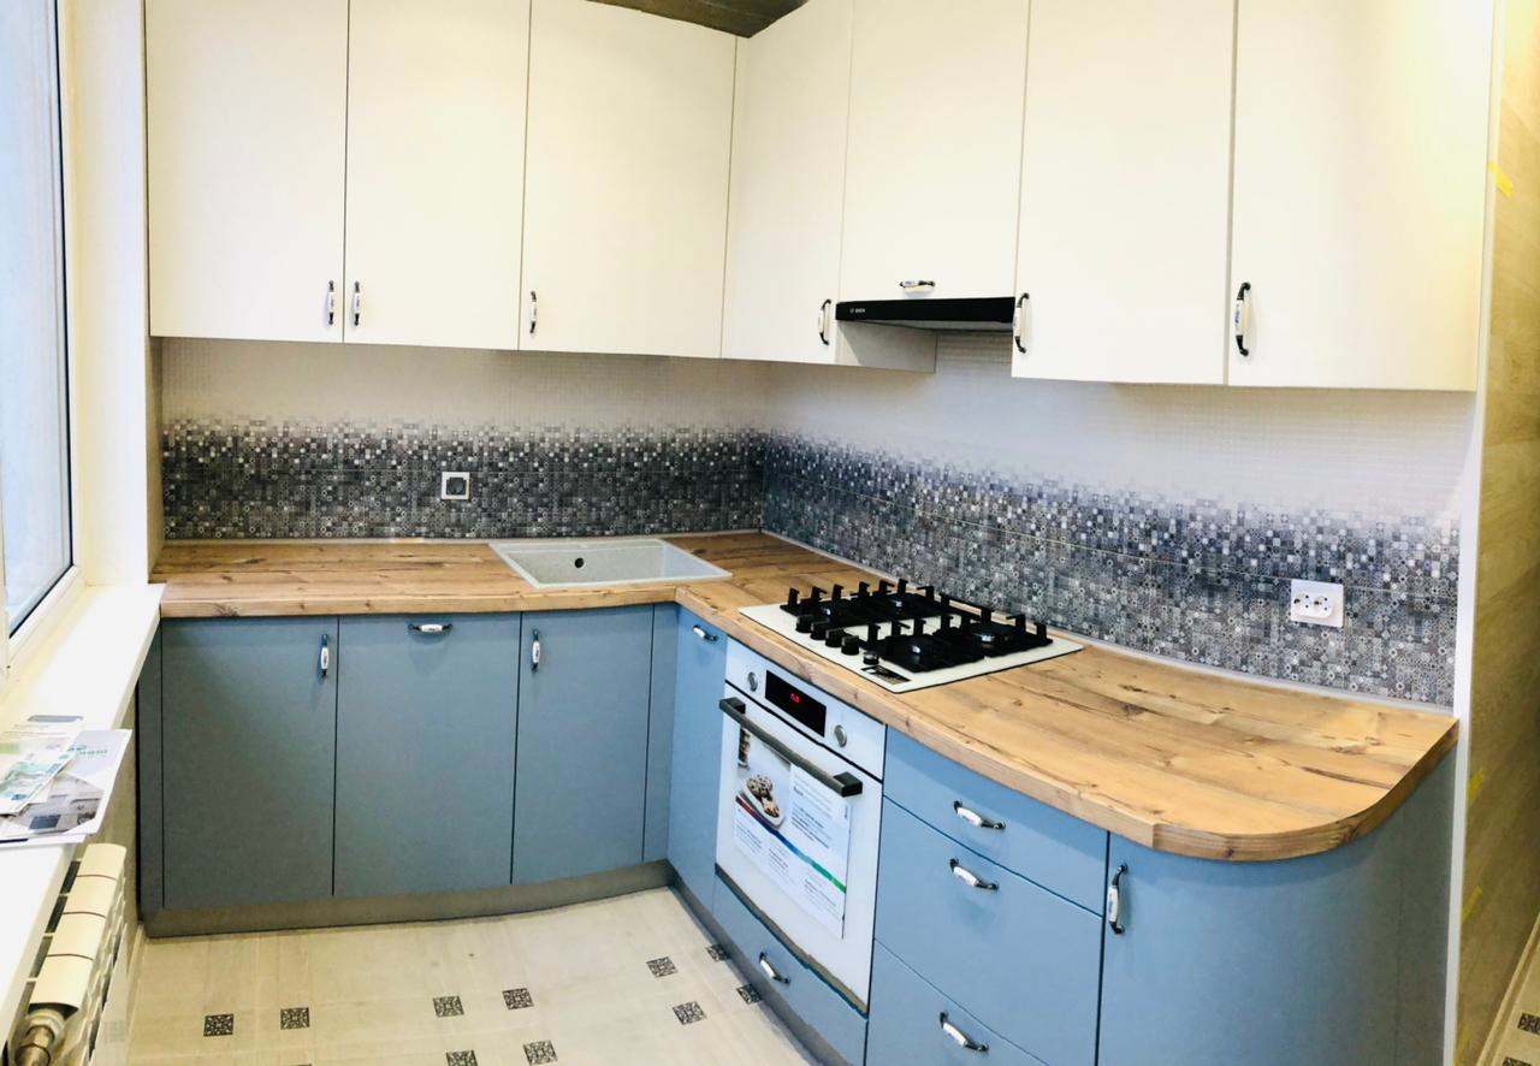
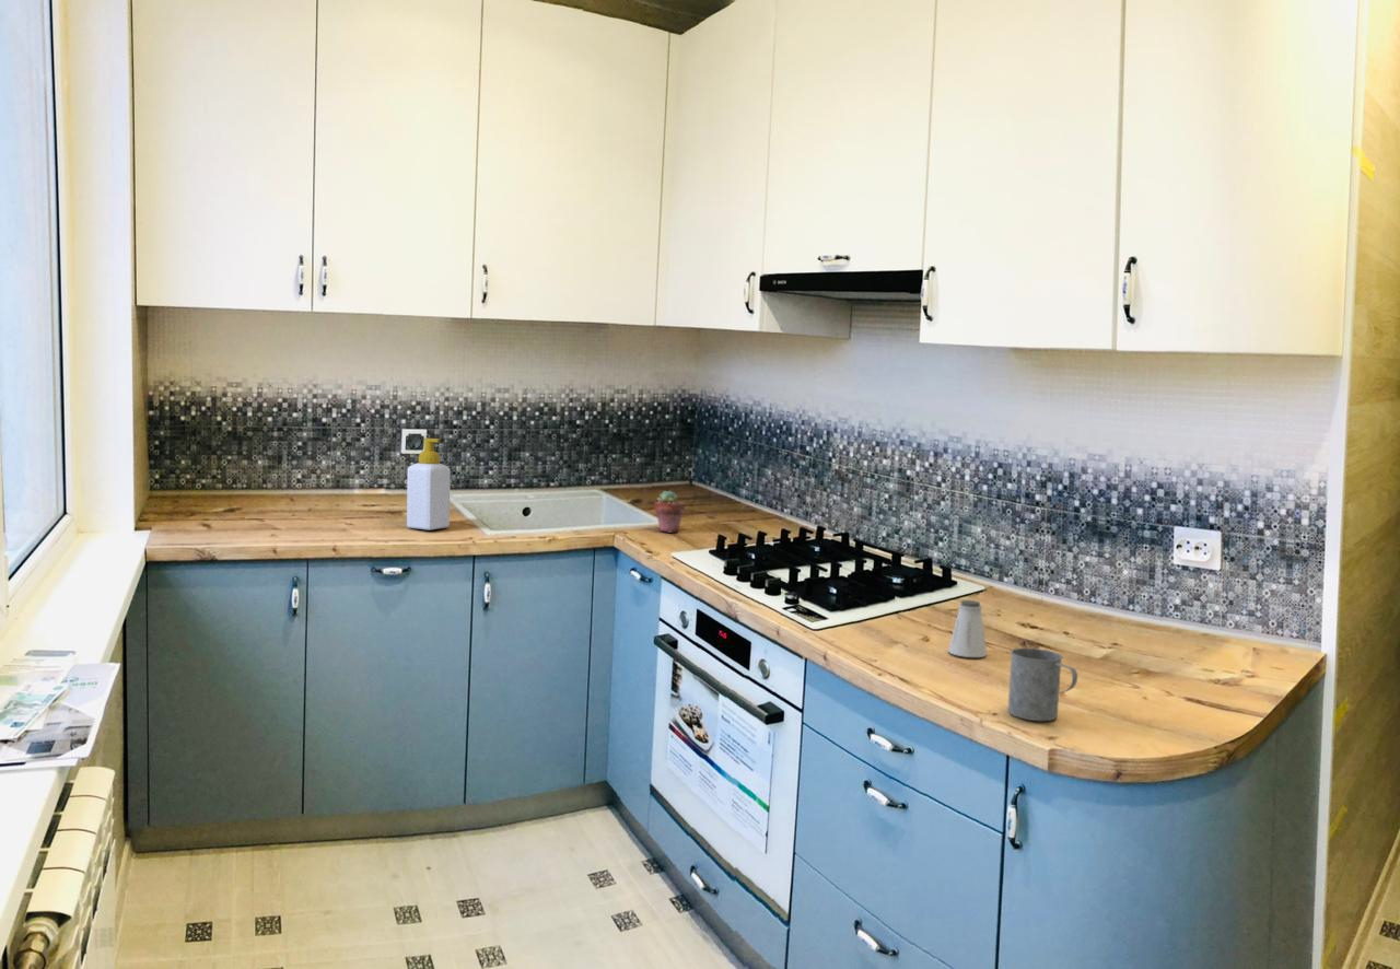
+ potted succulent (669, 510)
+ saltshaker (968, 627)
+ mug (1043, 687)
+ soap bottle (429, 483)
